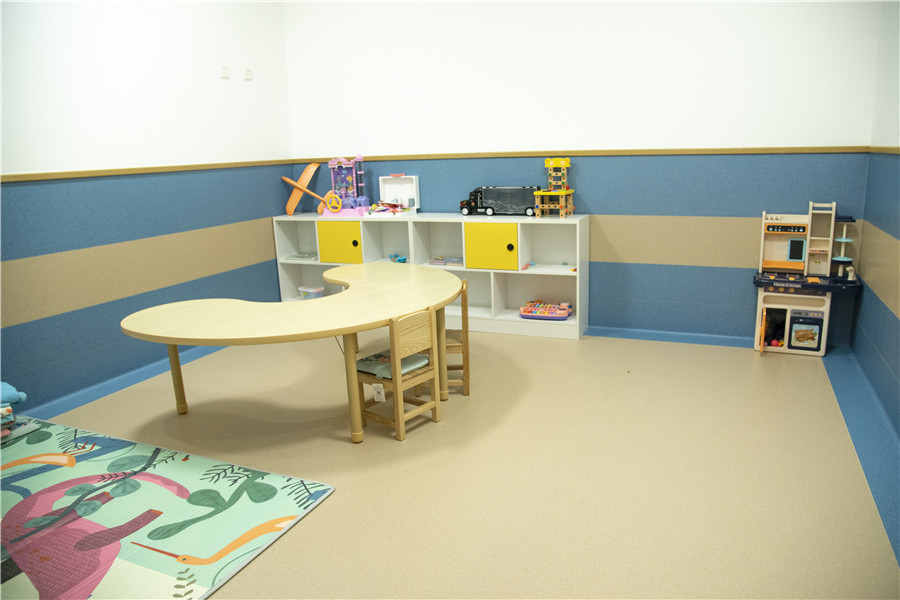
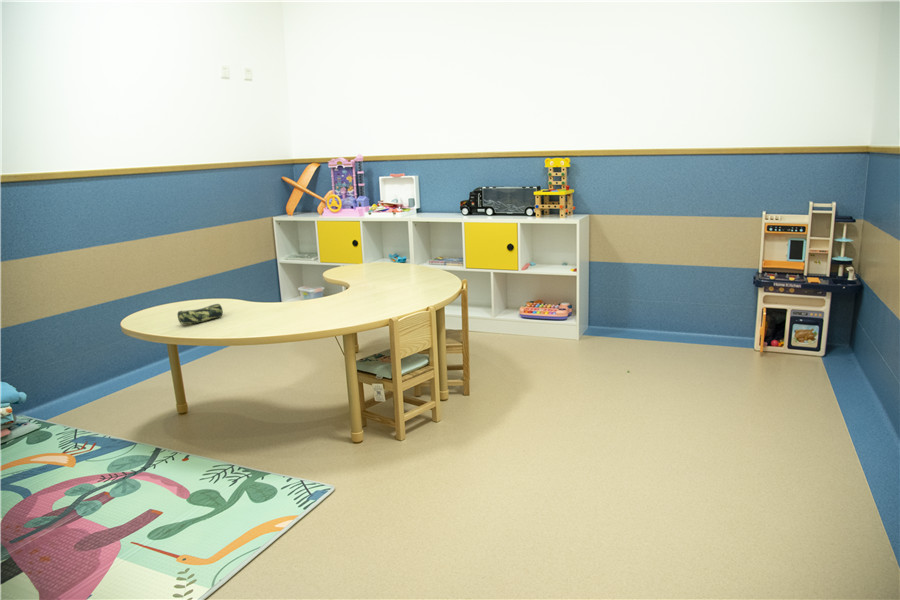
+ pencil case (199, 314)
